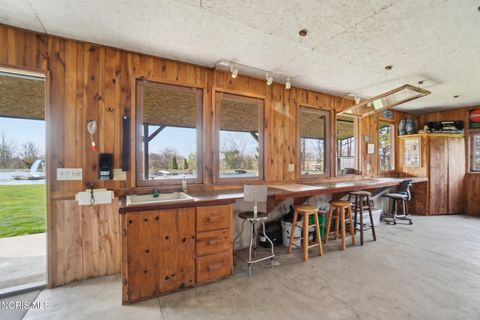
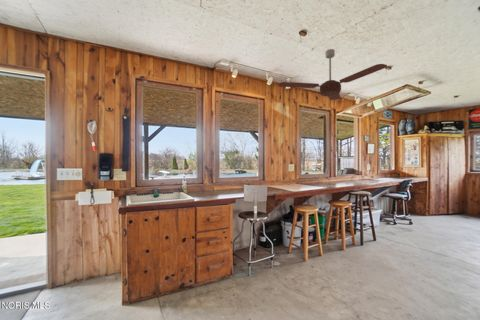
+ ceiling fan (329, 75)
